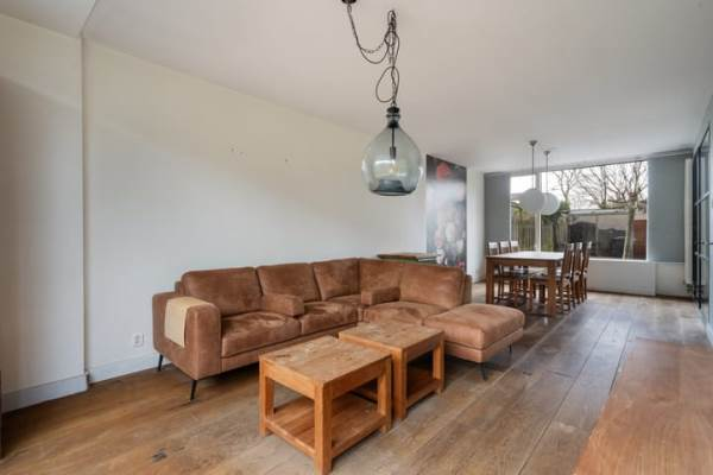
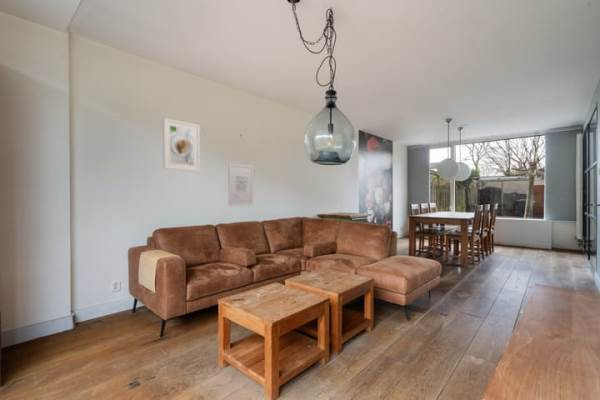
+ wall art (241, 185)
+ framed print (182, 146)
